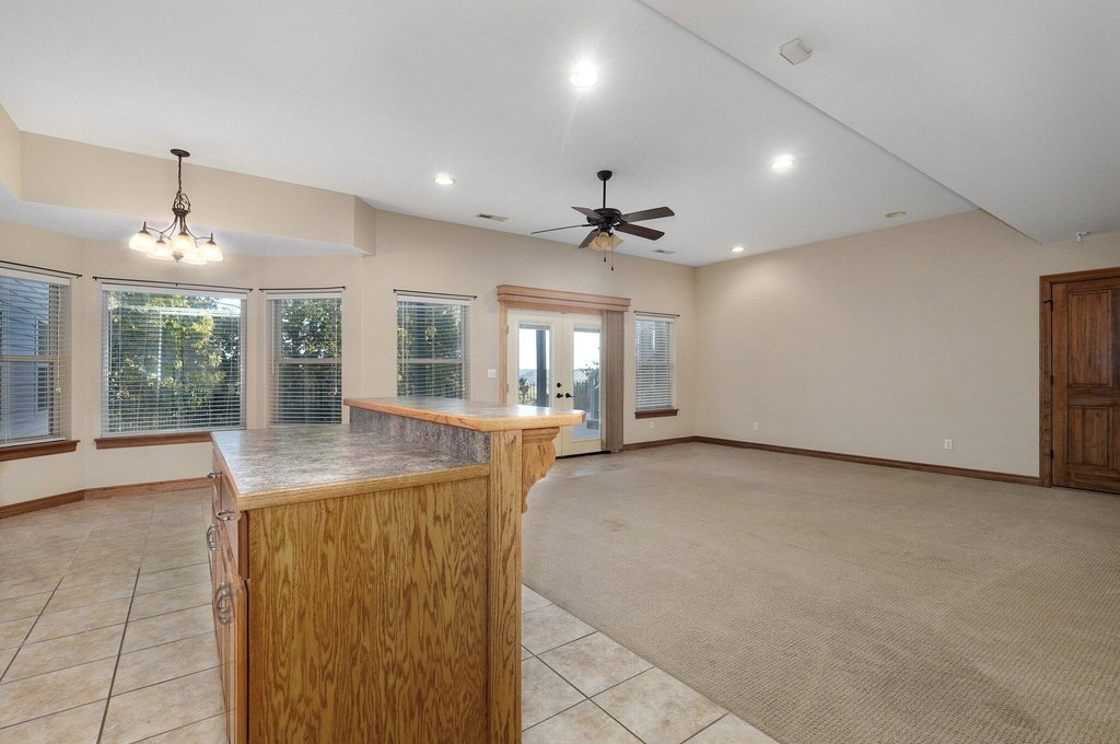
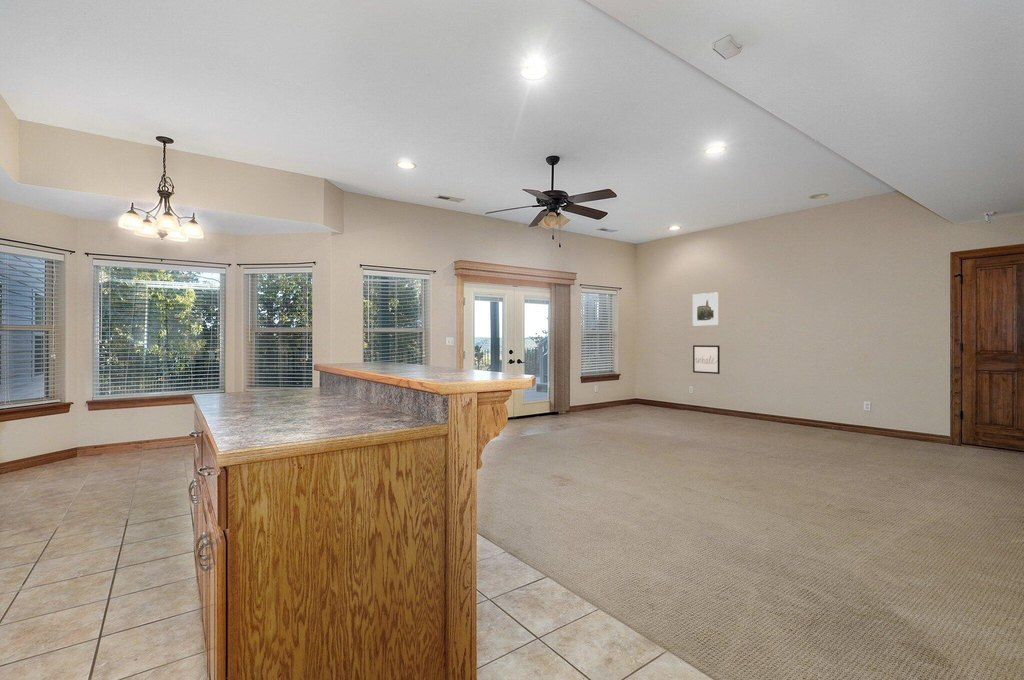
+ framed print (705, 309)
+ wall art (706, 359)
